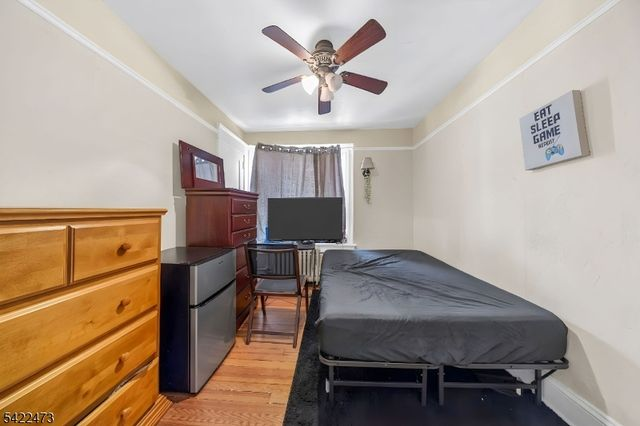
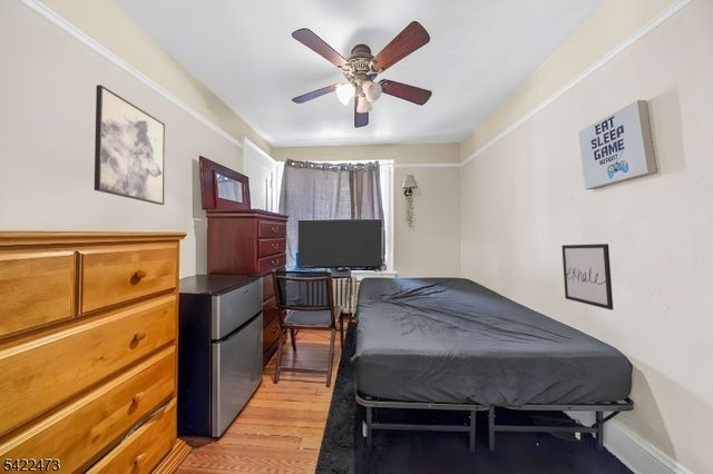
+ wall art (134, 152)
+ wall art (584, 274)
